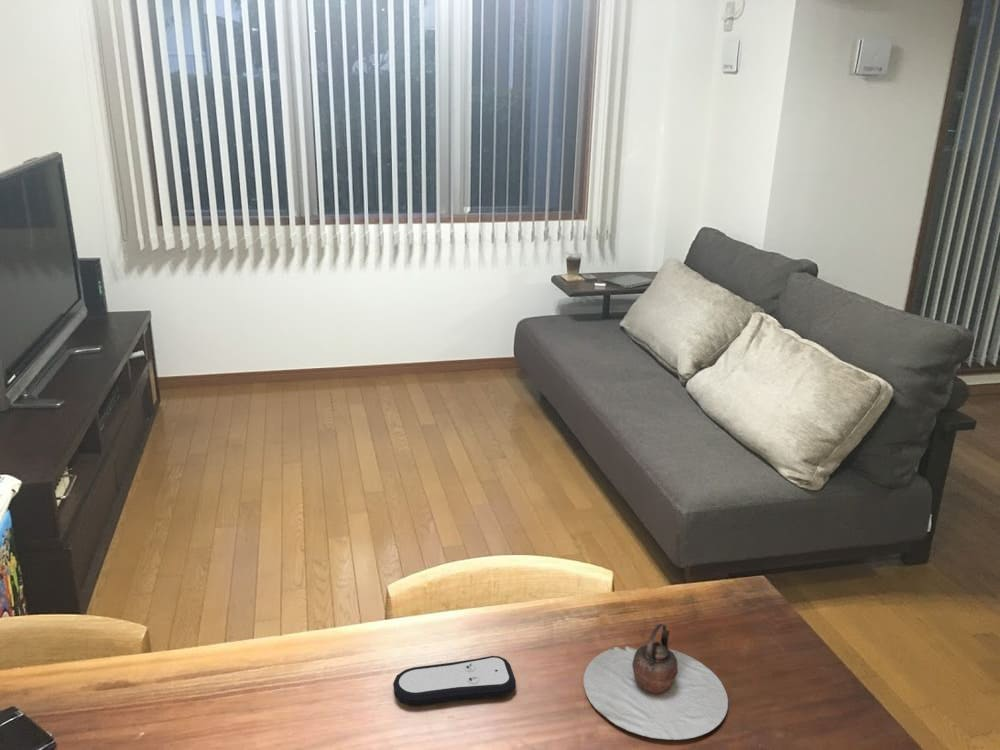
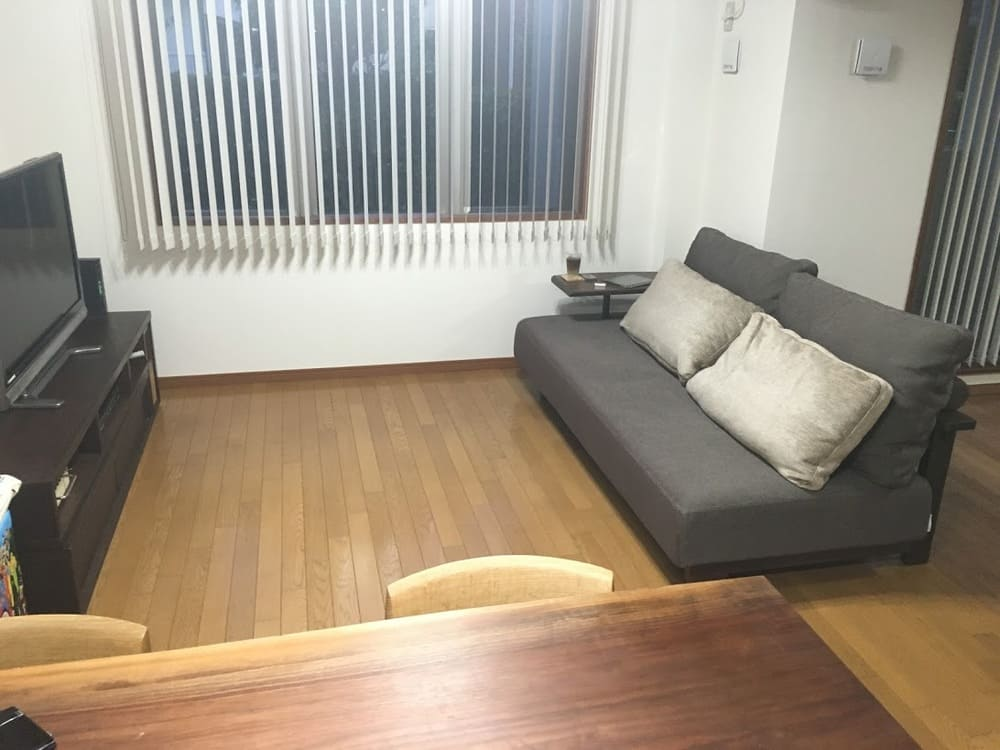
- remote control (454, 680)
- teapot (657, 663)
